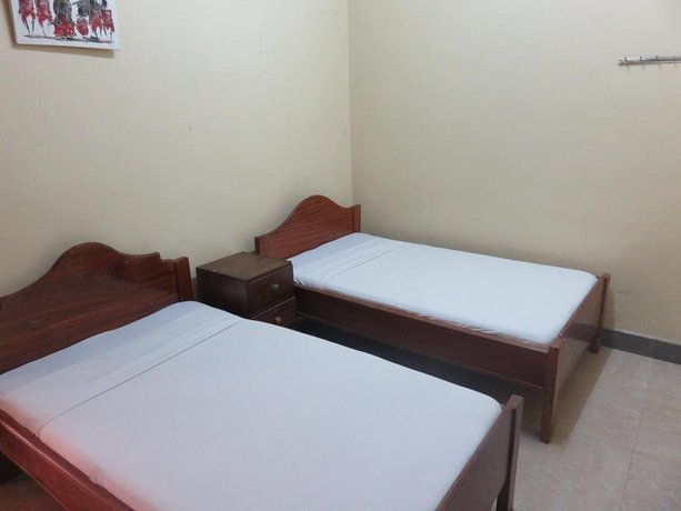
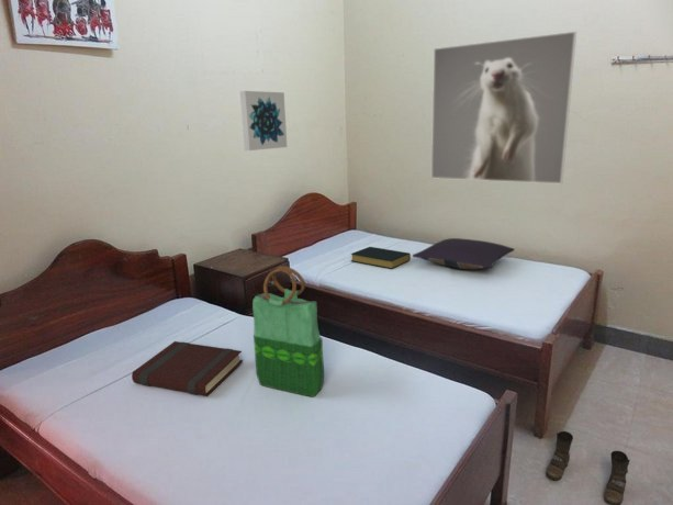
+ book (188, 367)
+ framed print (495, 113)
+ pillow (463, 252)
+ hardback book (380, 257)
+ tote bag (287, 328)
+ wall art (265, 120)
+ boots (569, 459)
